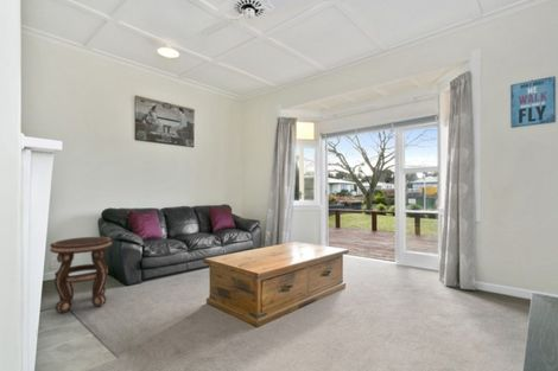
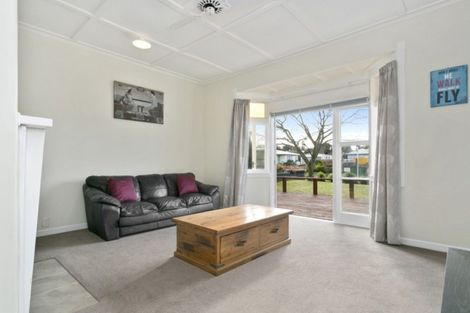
- side table (82, 270)
